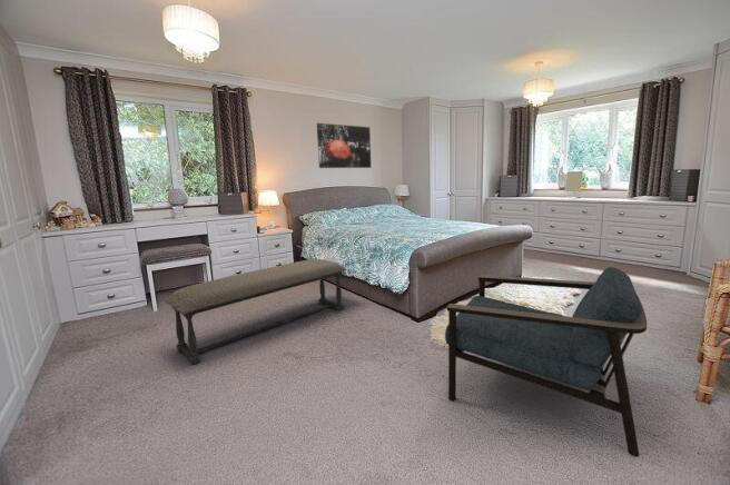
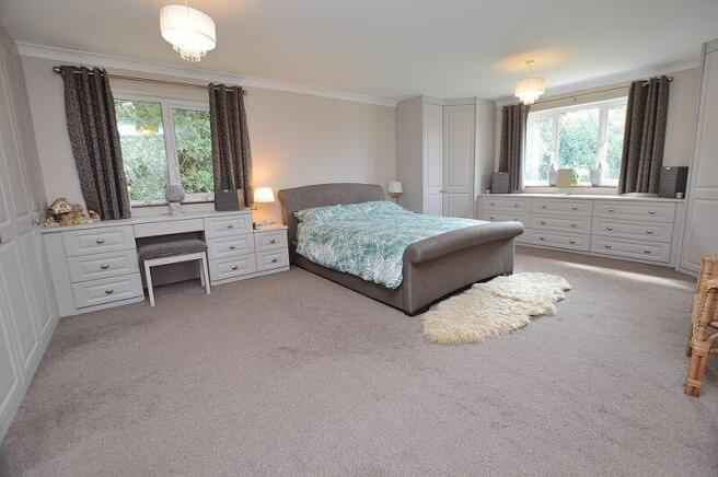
- bench (266, 294)
- armchair (537, 331)
- wall art (345, 146)
